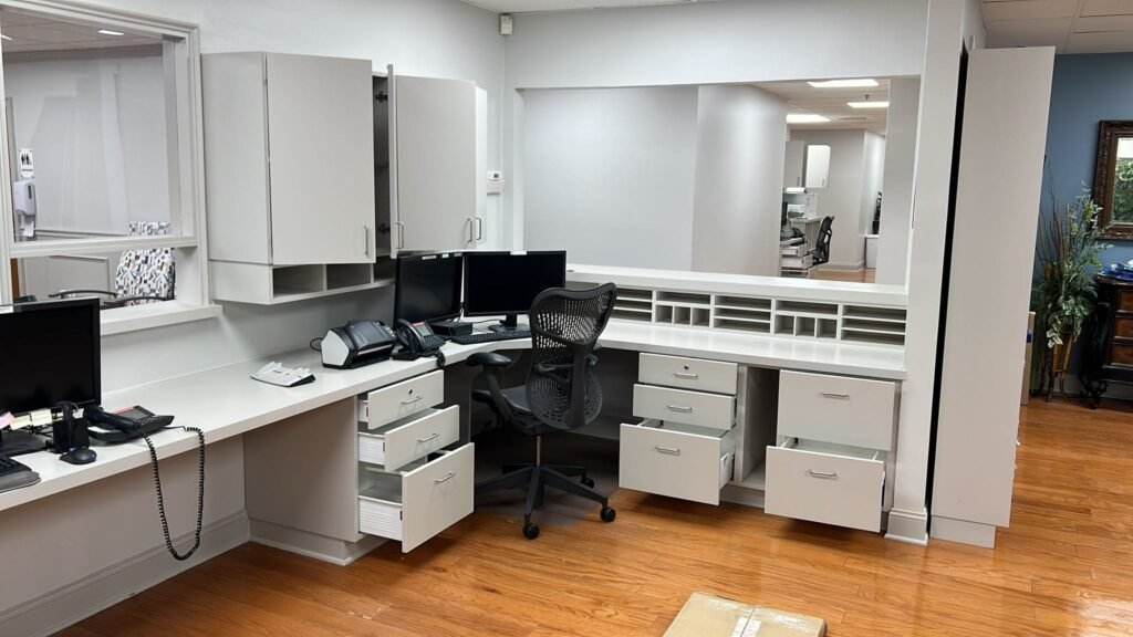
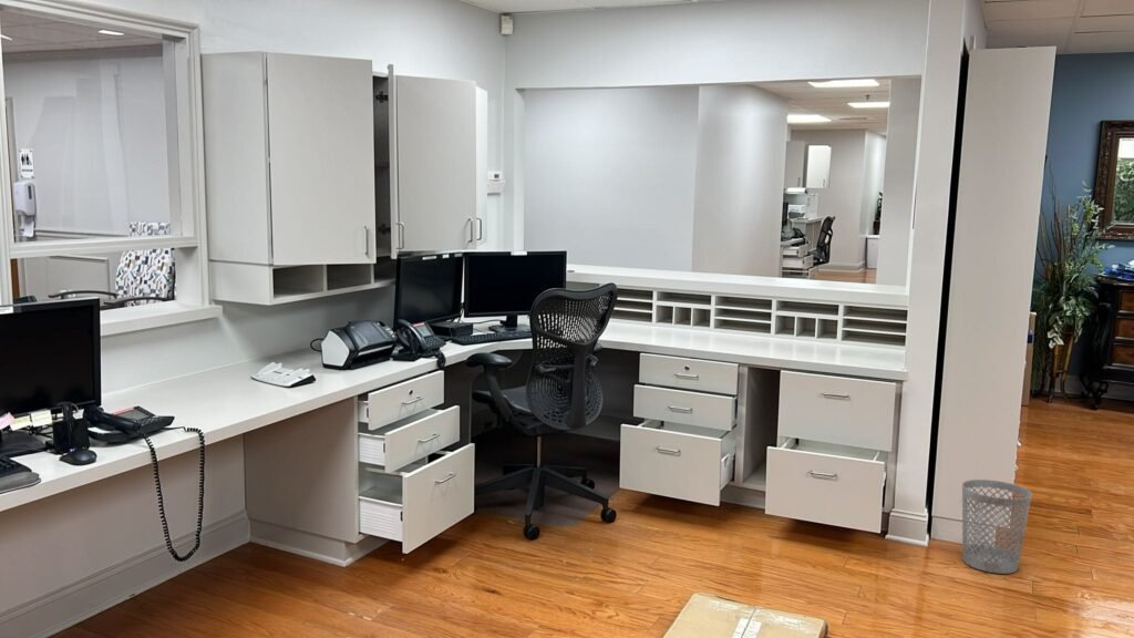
+ wastebasket (992, 526)
